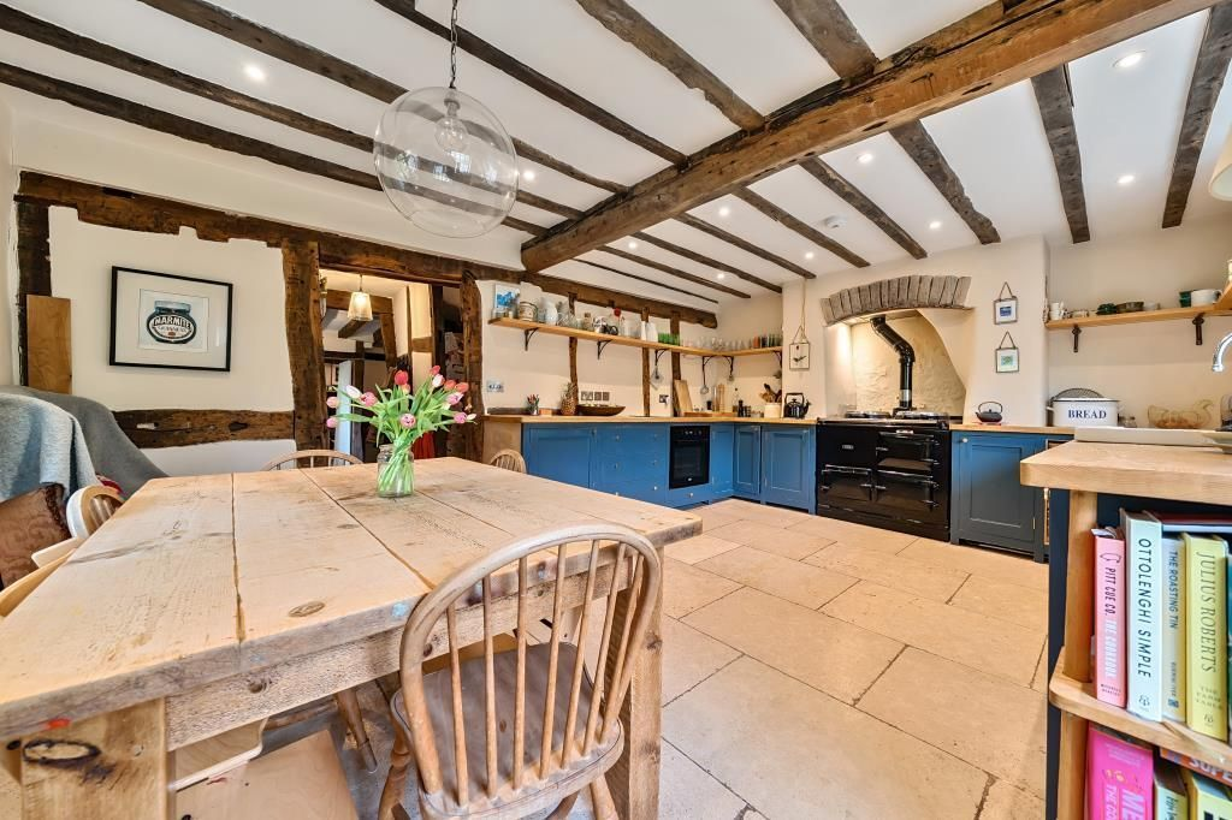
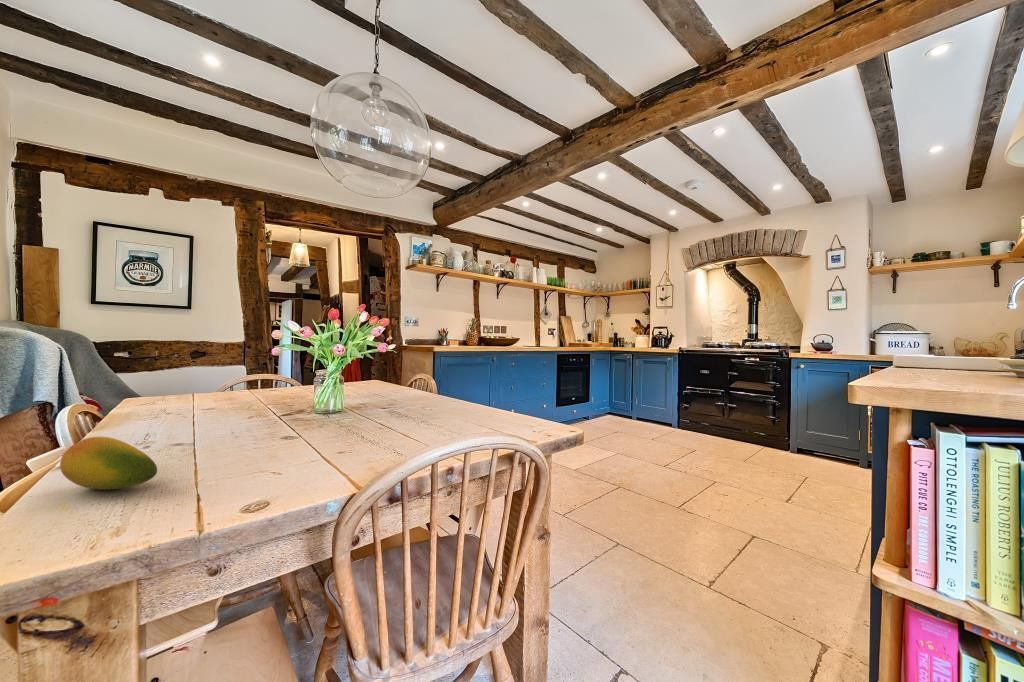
+ fruit (107, 463)
